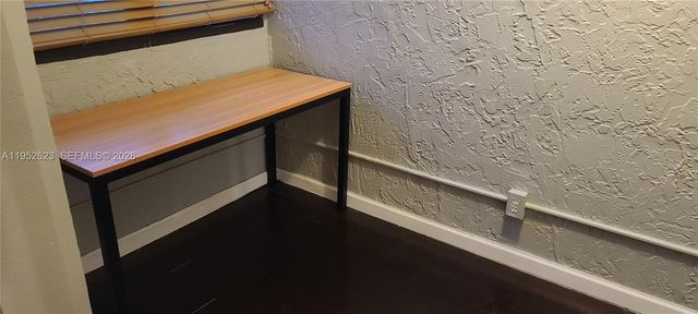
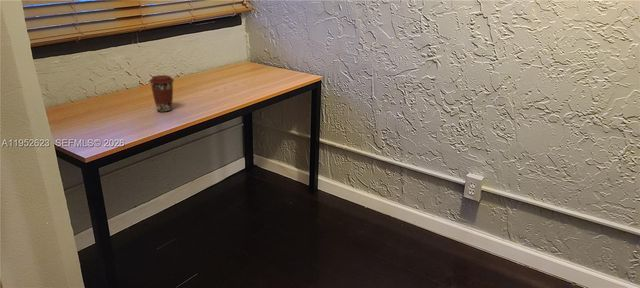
+ coffee cup (162, 93)
